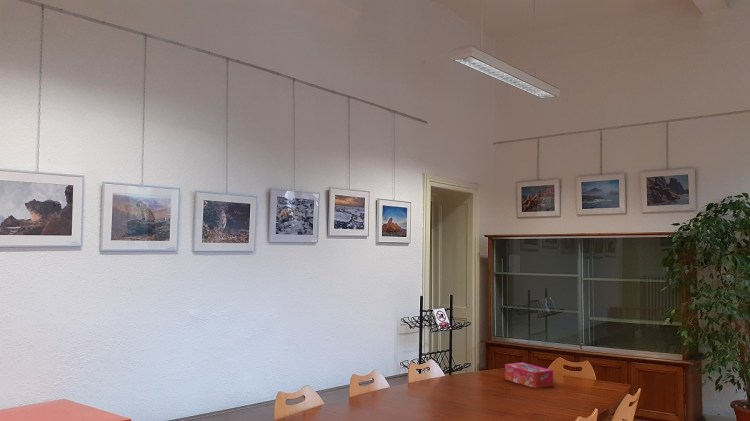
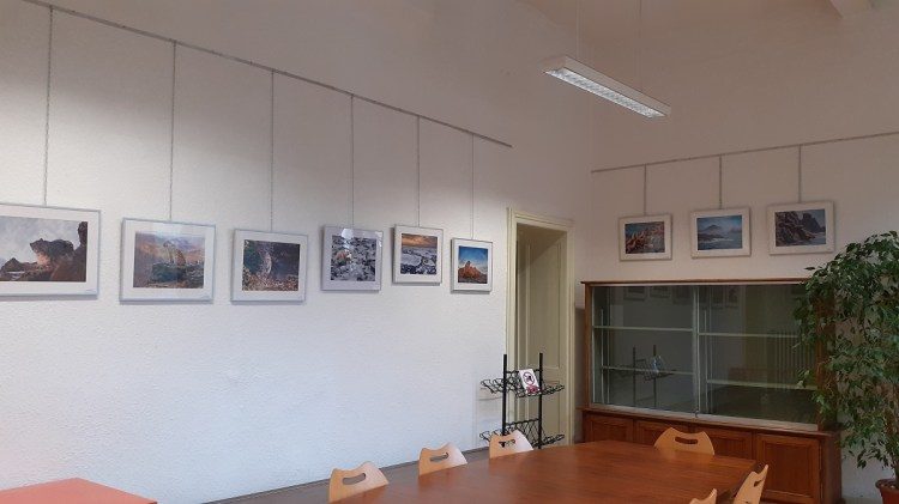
- tissue box (528, 374)
